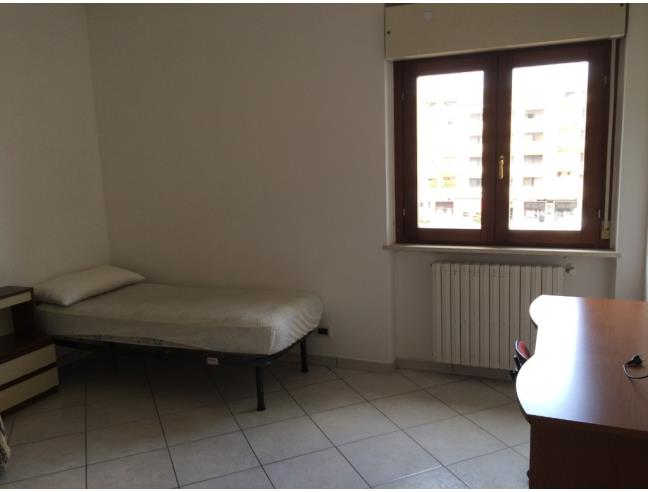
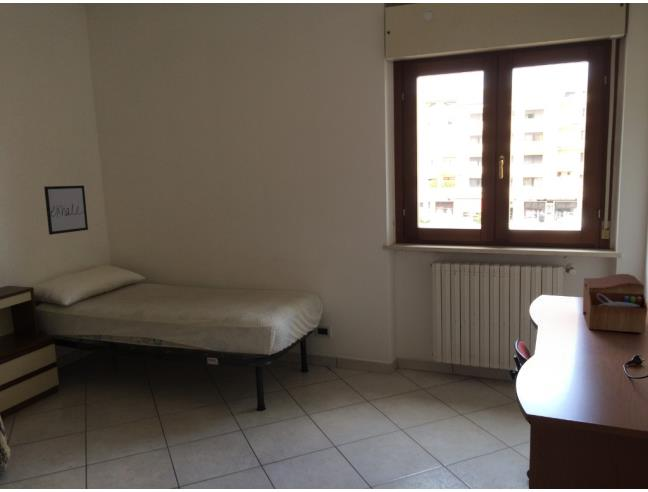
+ sewing box (611, 301)
+ wall art (67, 209)
